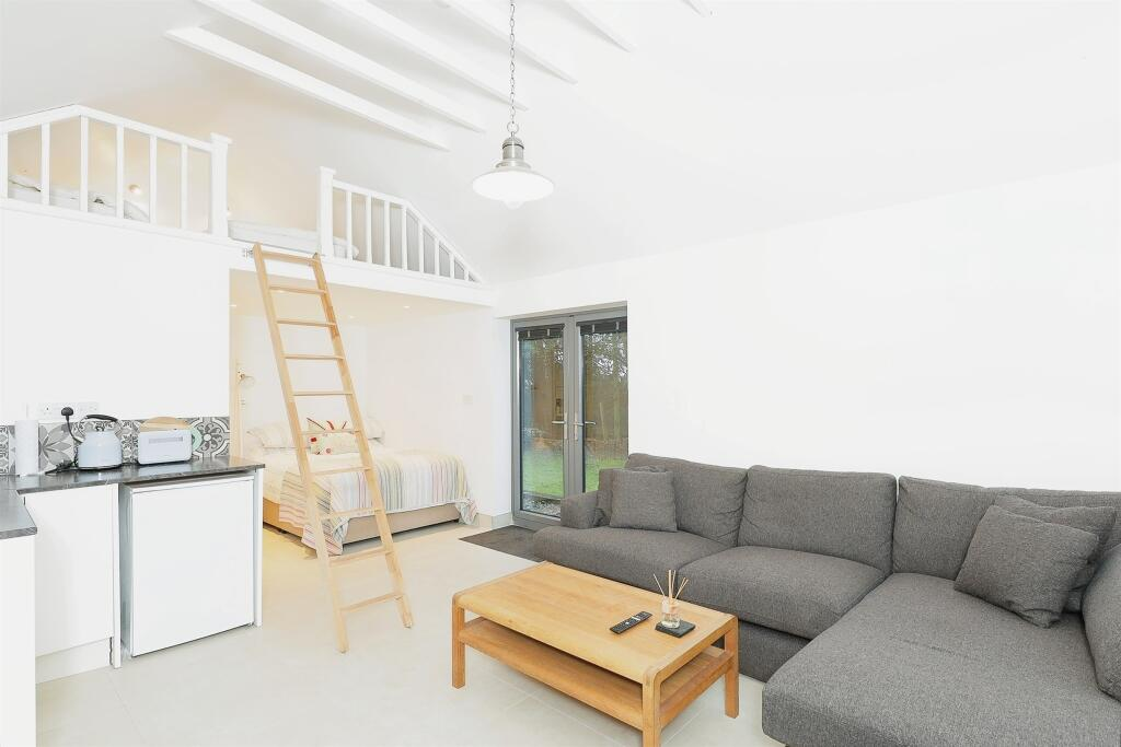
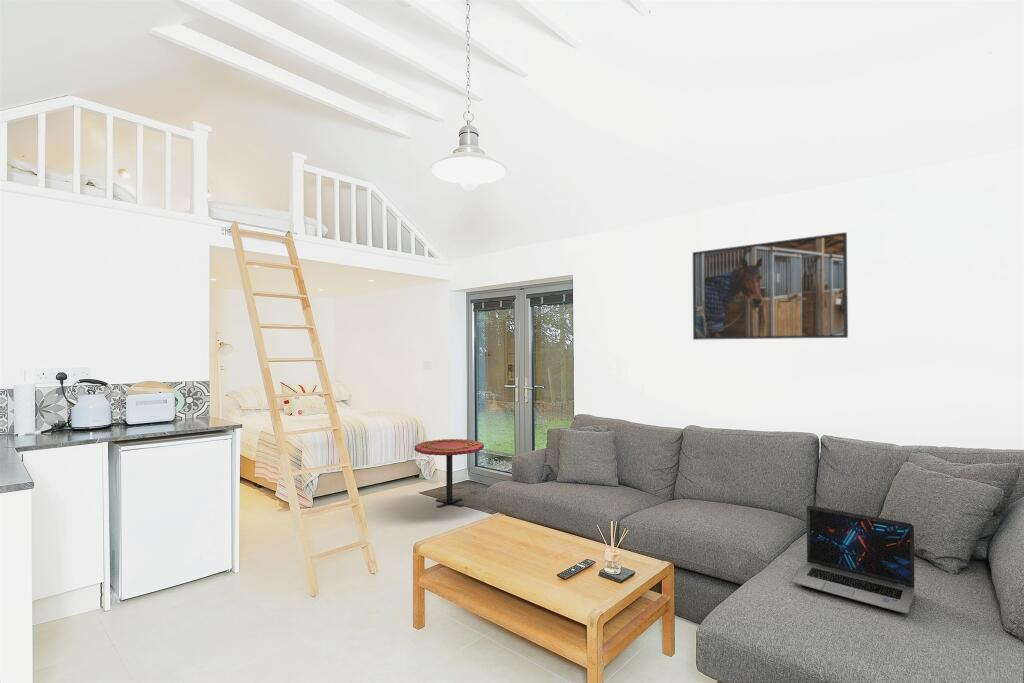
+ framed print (762, 291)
+ laptop (852, 555)
+ side table (449, 473)
